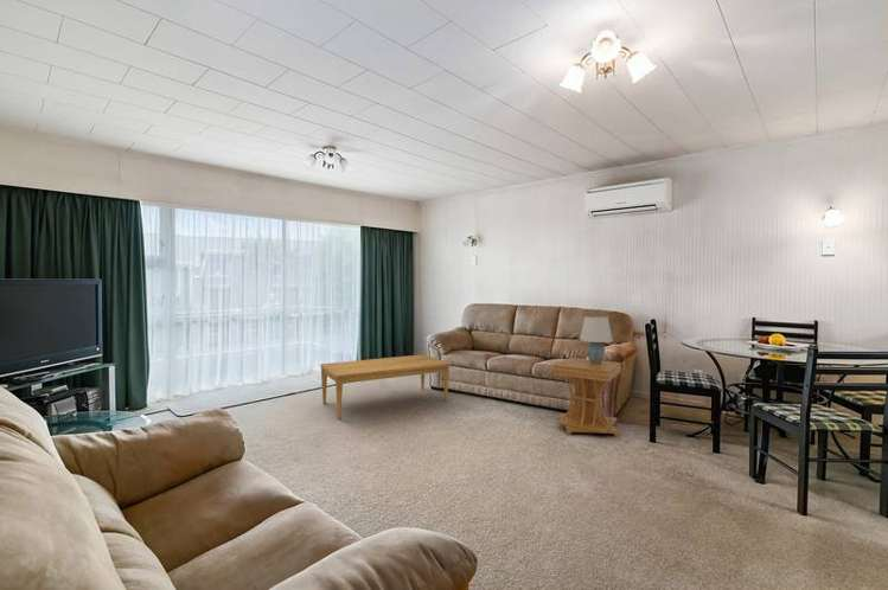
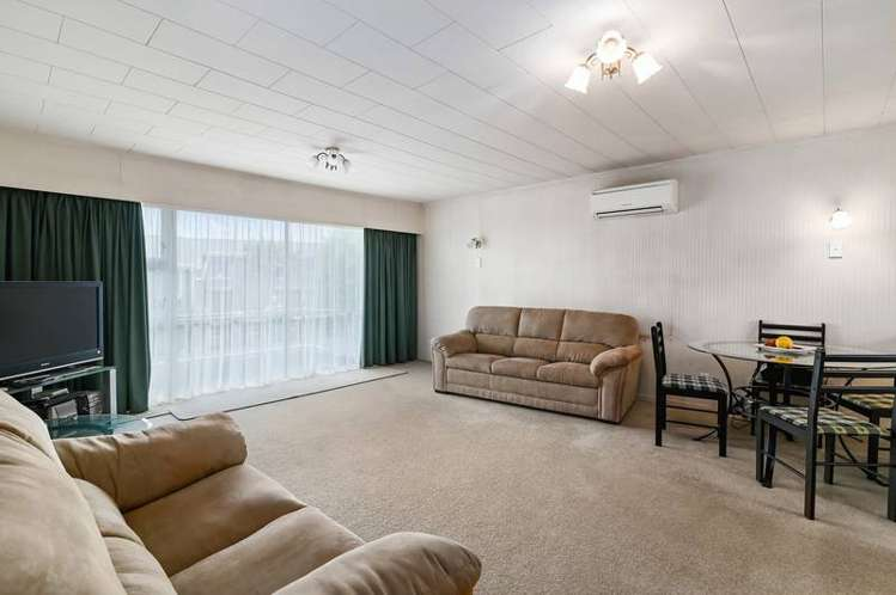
- coffee table (384, 378)
- table lamp (595, 339)
- side table (587, 395)
